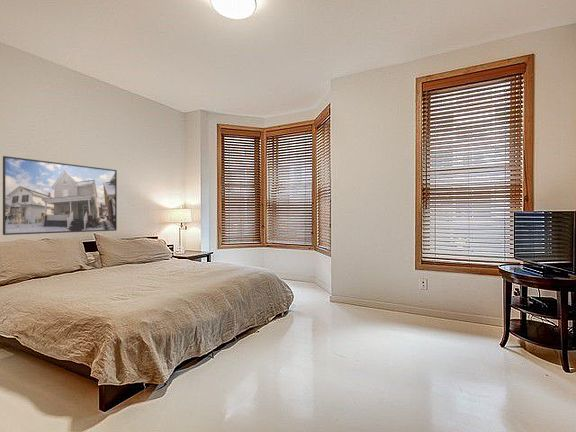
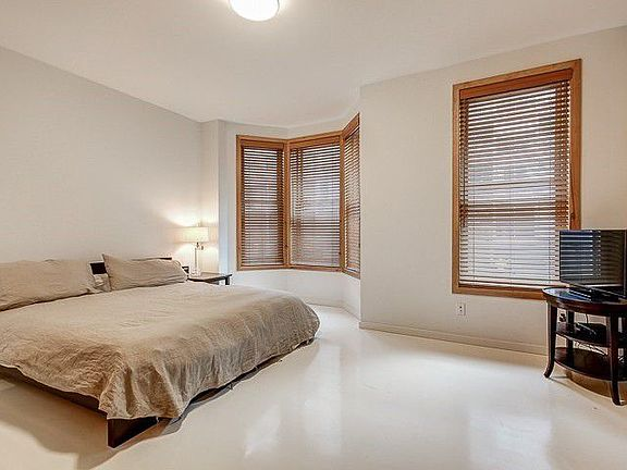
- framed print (67, 198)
